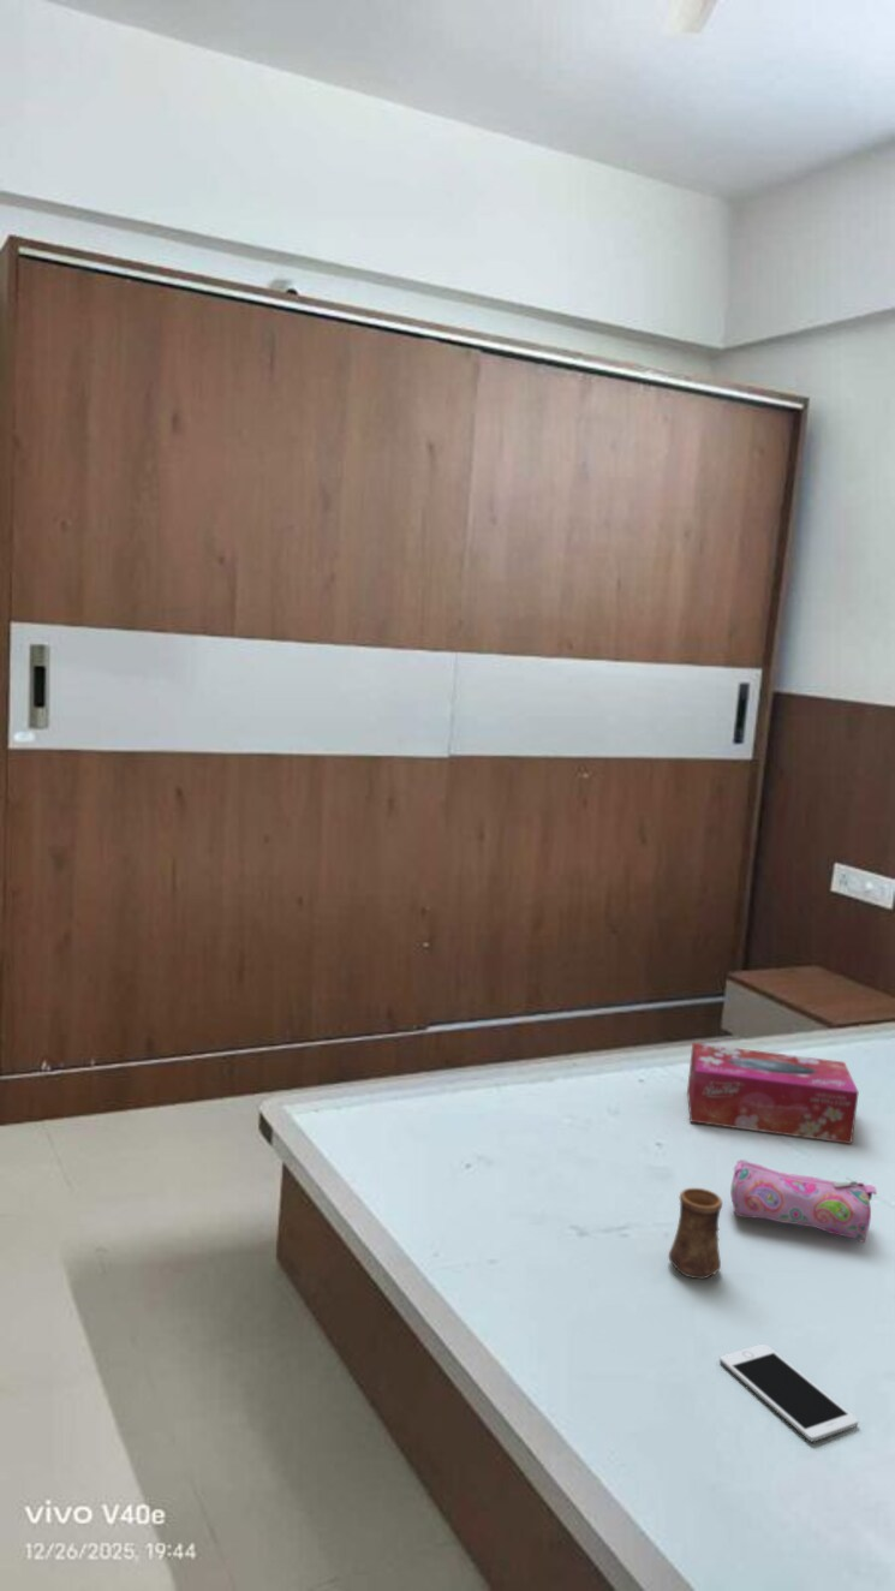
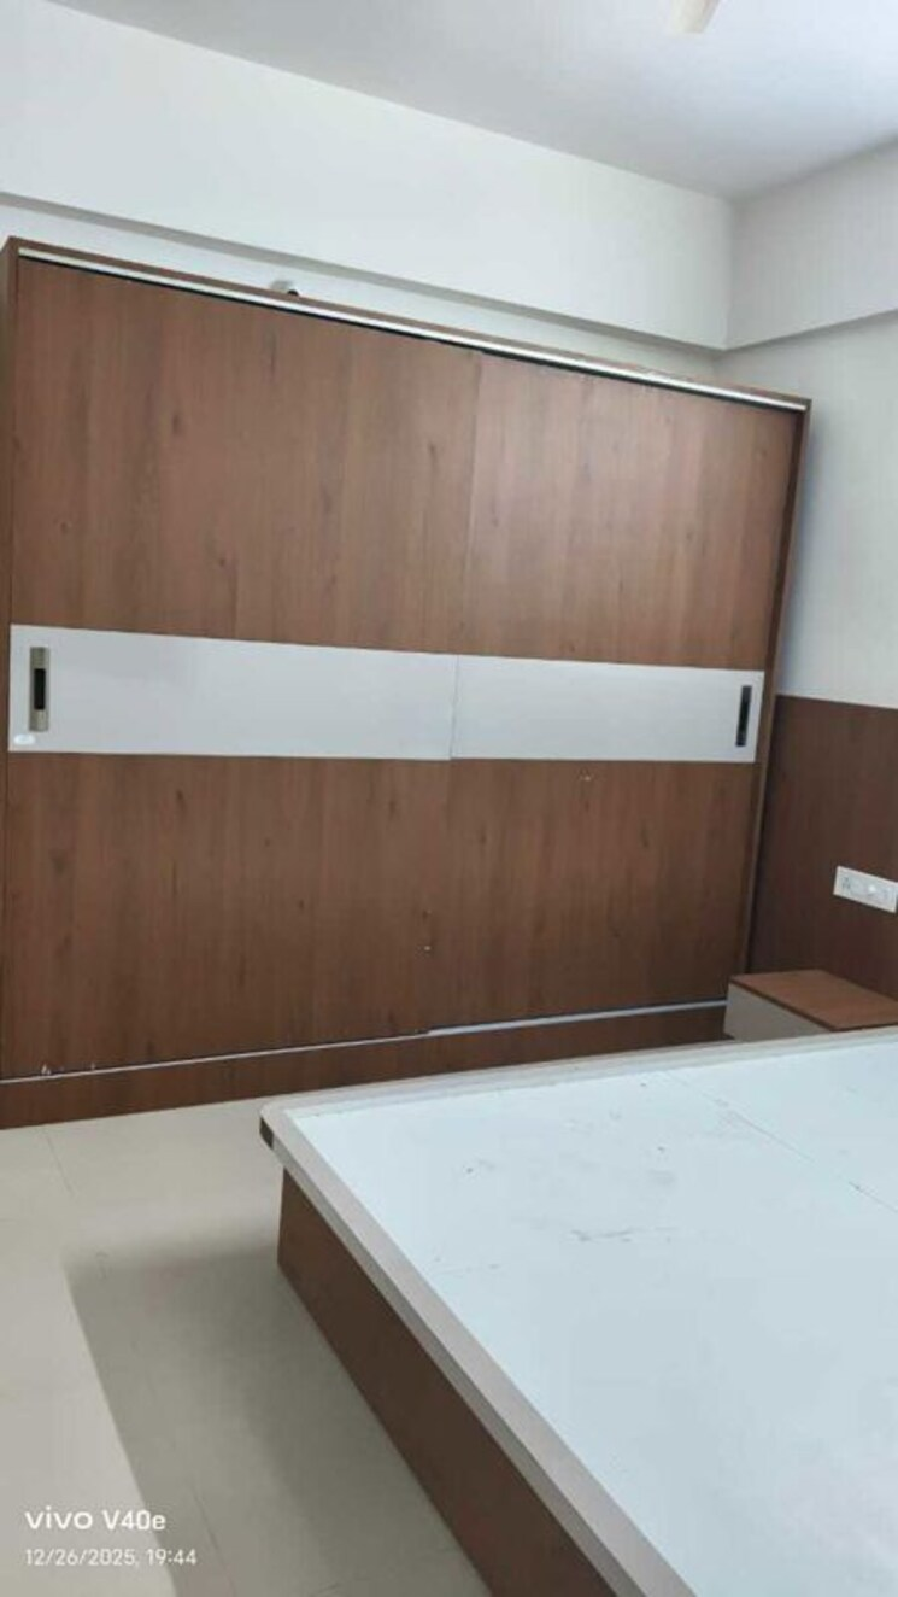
- tissue box (769, 1091)
- cup (697, 1233)
- cell phone (786, 1389)
- pencil case (801, 1198)
